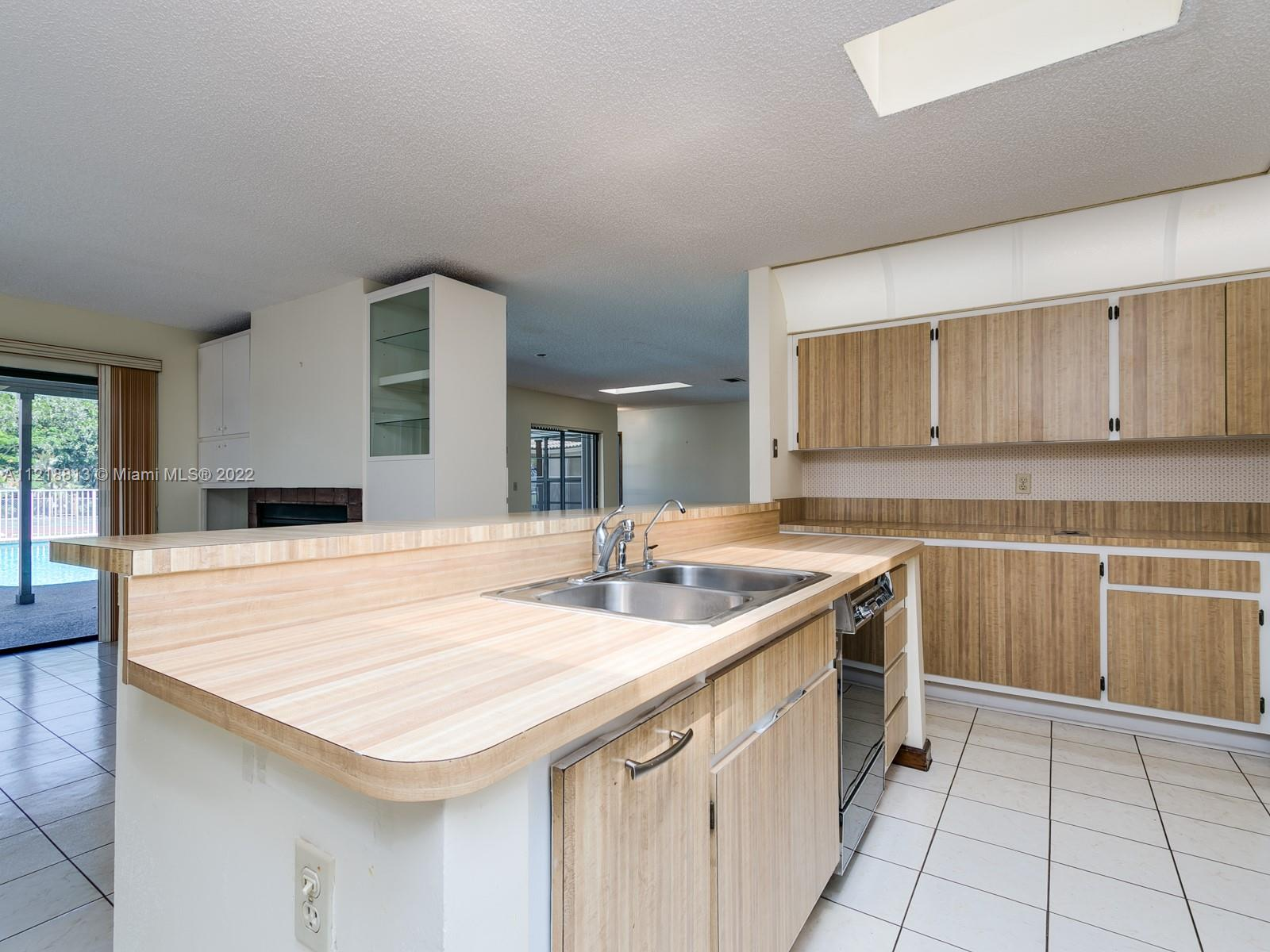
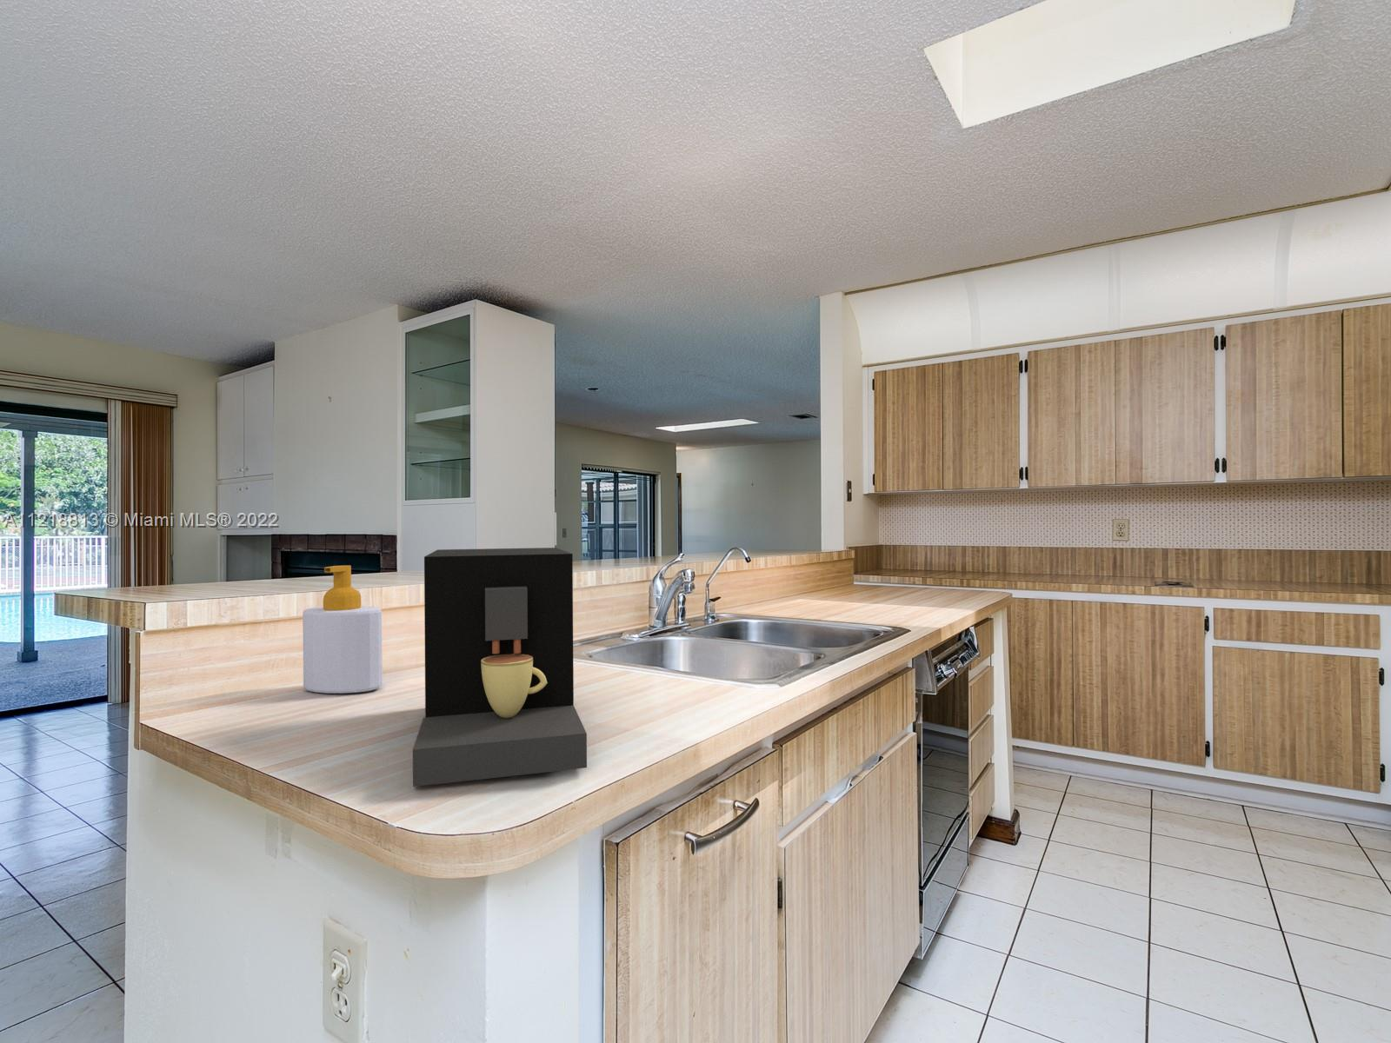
+ coffee maker (499, 643)
+ soap bottle (343, 627)
